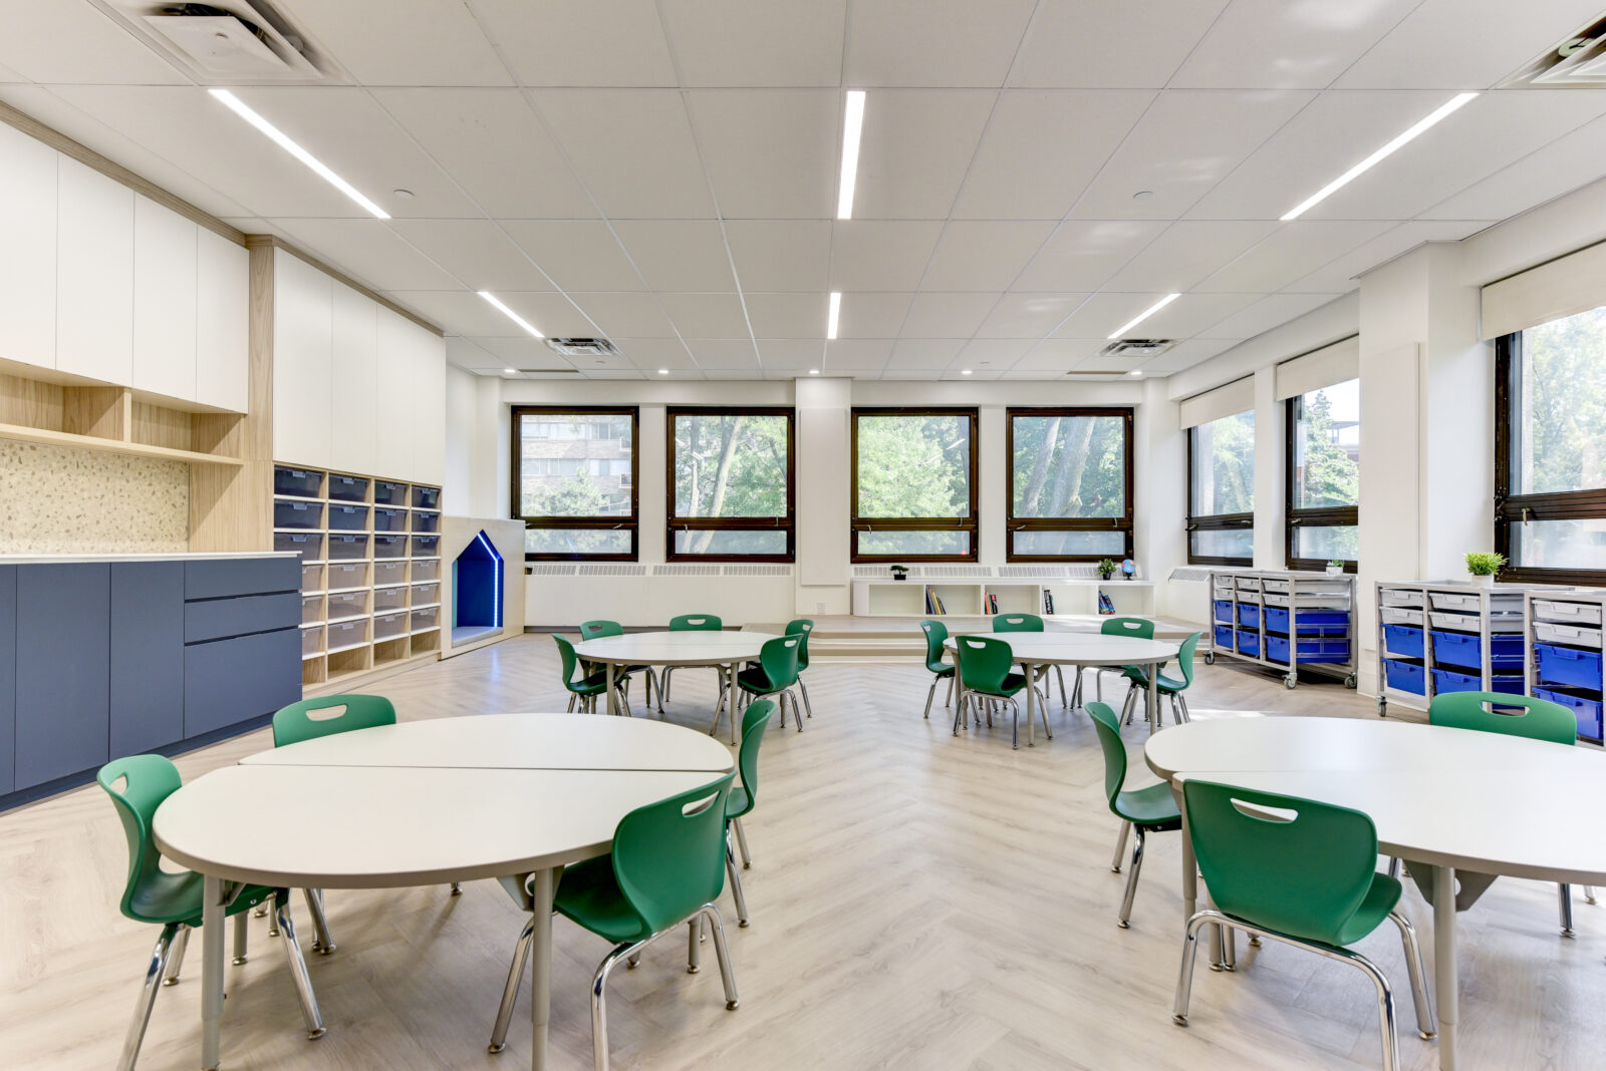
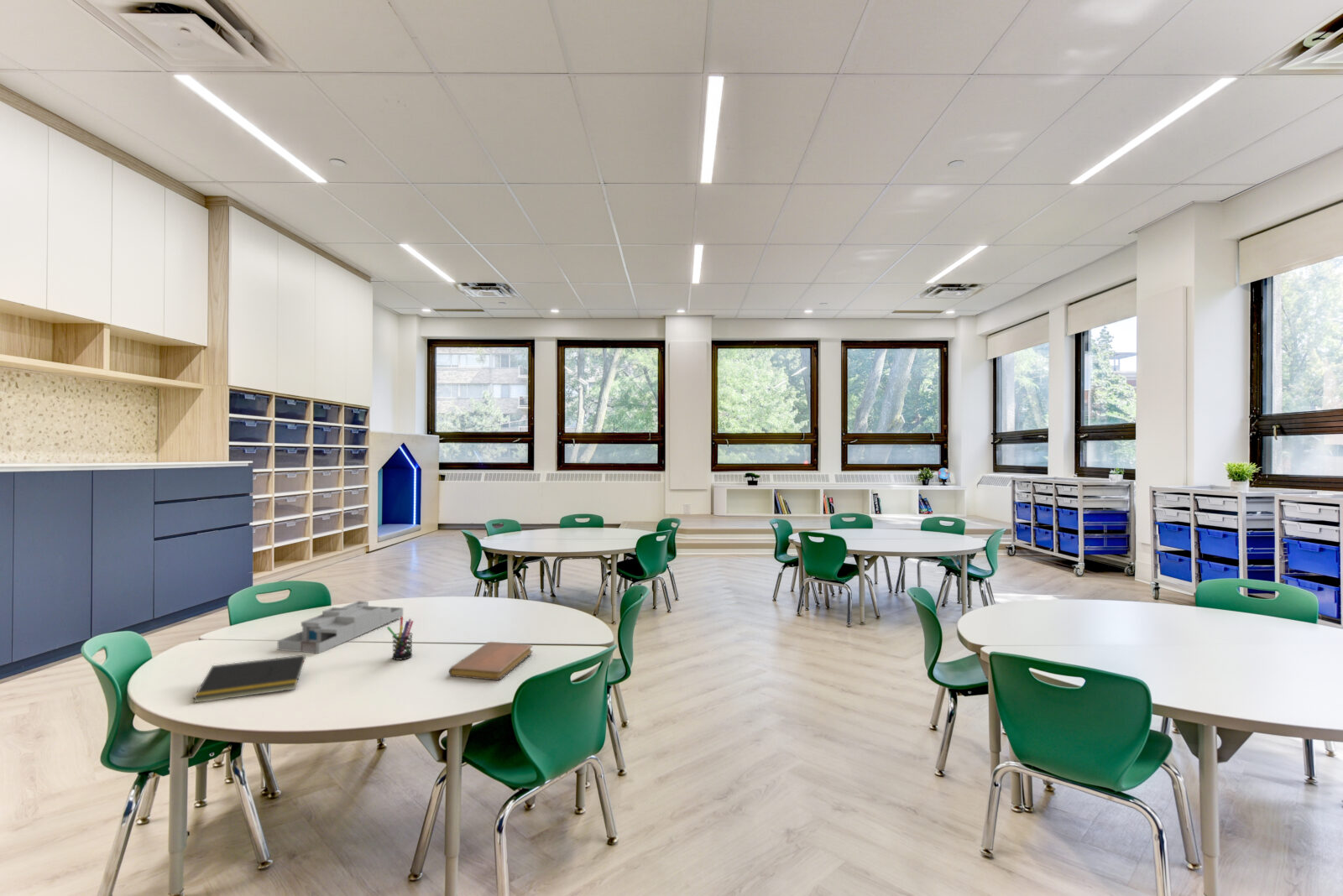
+ pen holder (400, 638)
+ desk organizer (346, 620)
+ notebook (493, 659)
+ notepad (253, 677)
